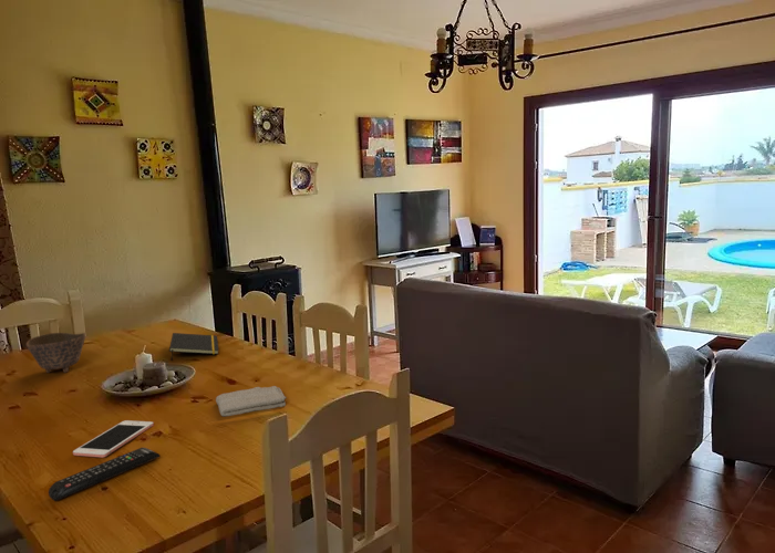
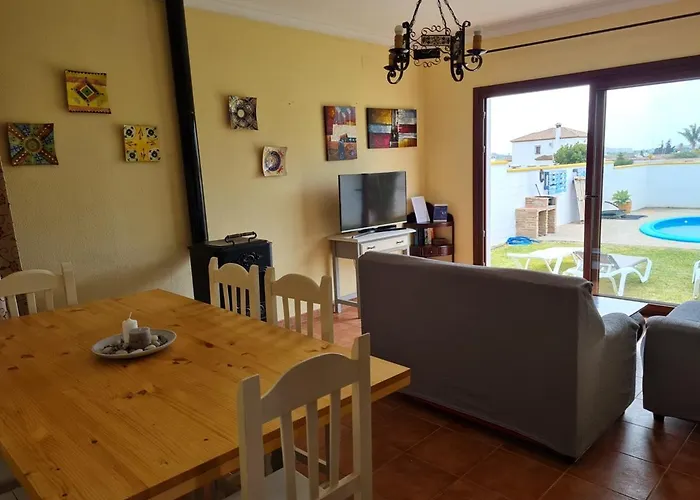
- bowl (59, 354)
- cell phone (115, 437)
- notepad (194, 343)
- remote control (106, 471)
- washcloth (250, 399)
